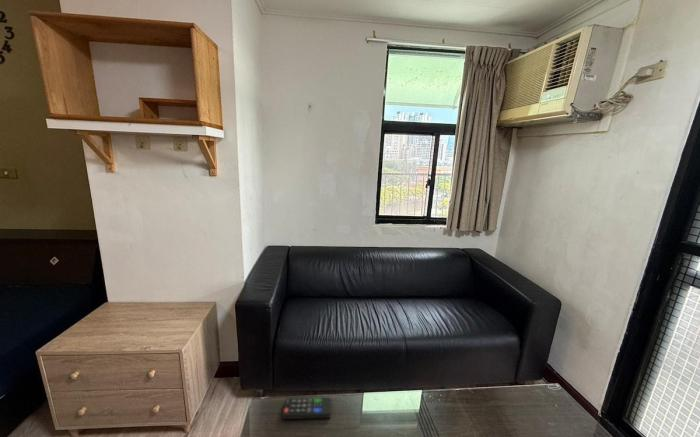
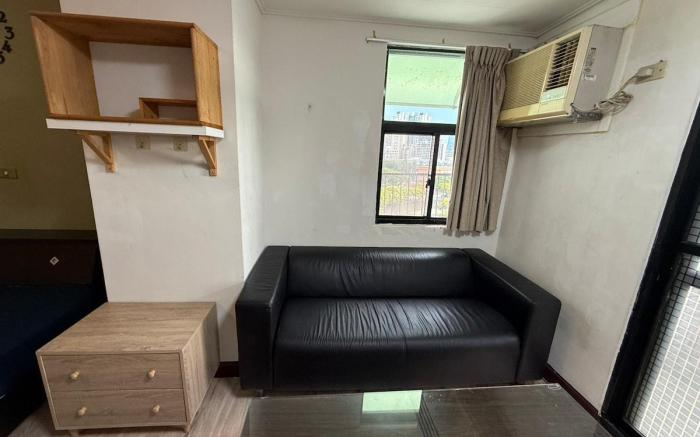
- remote control (307, 407)
